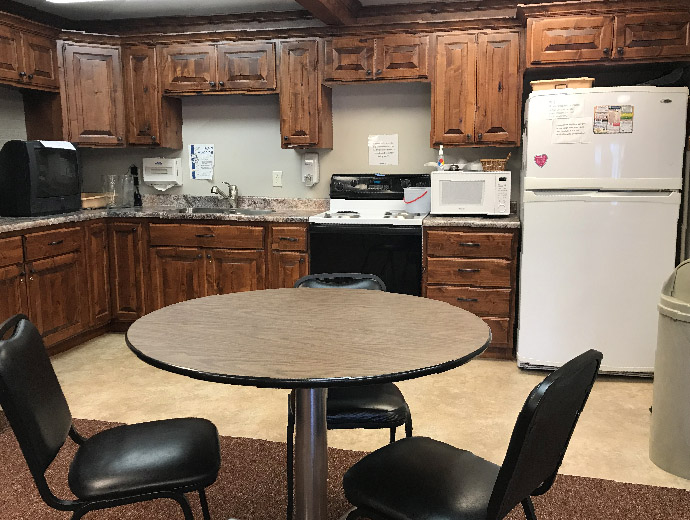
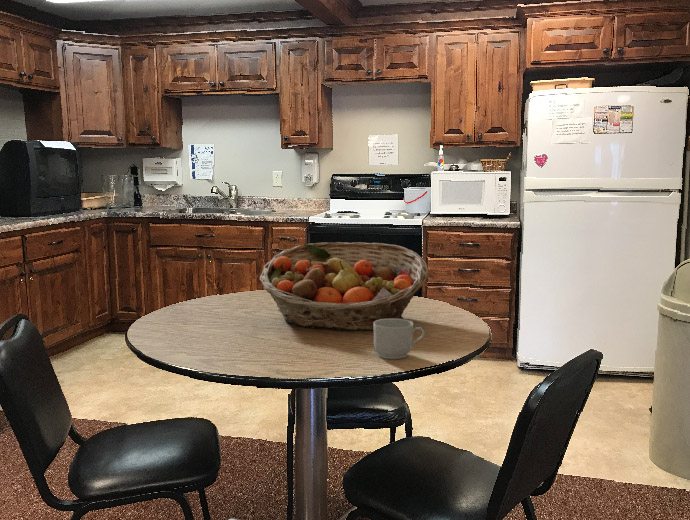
+ mug (398, 339)
+ fruit basket (343, 283)
